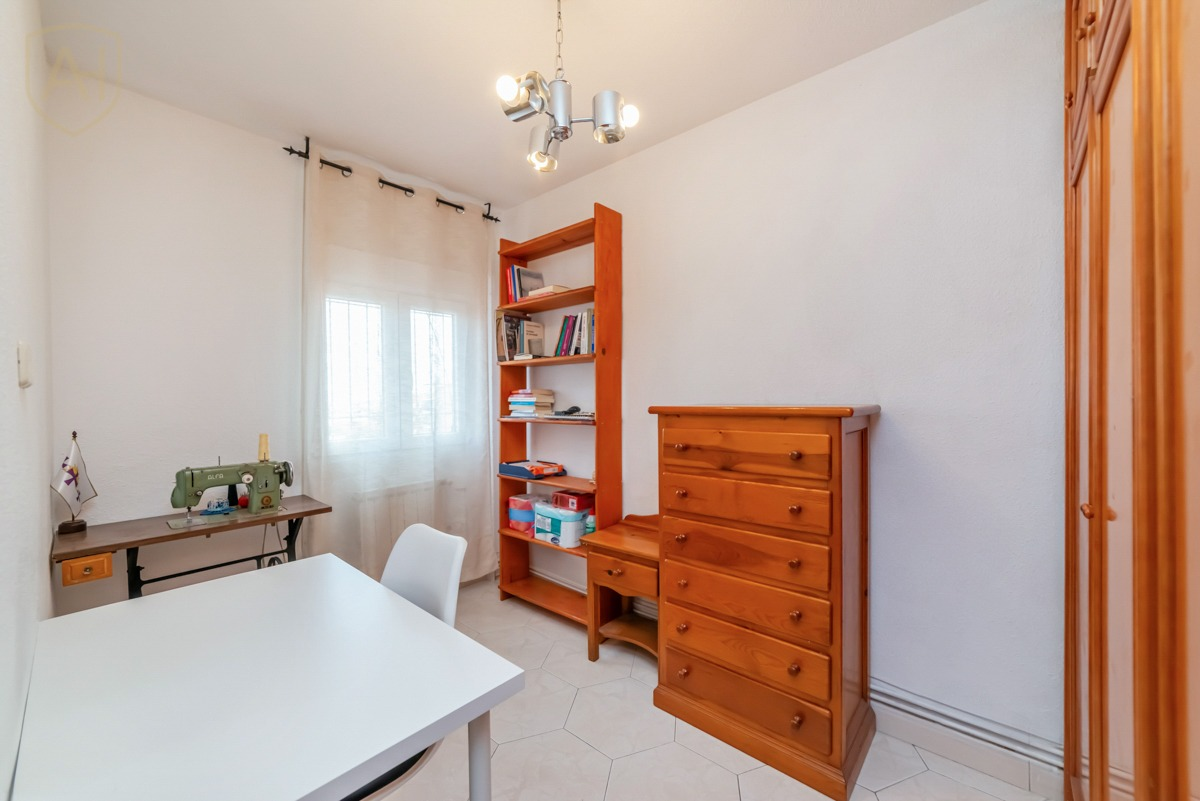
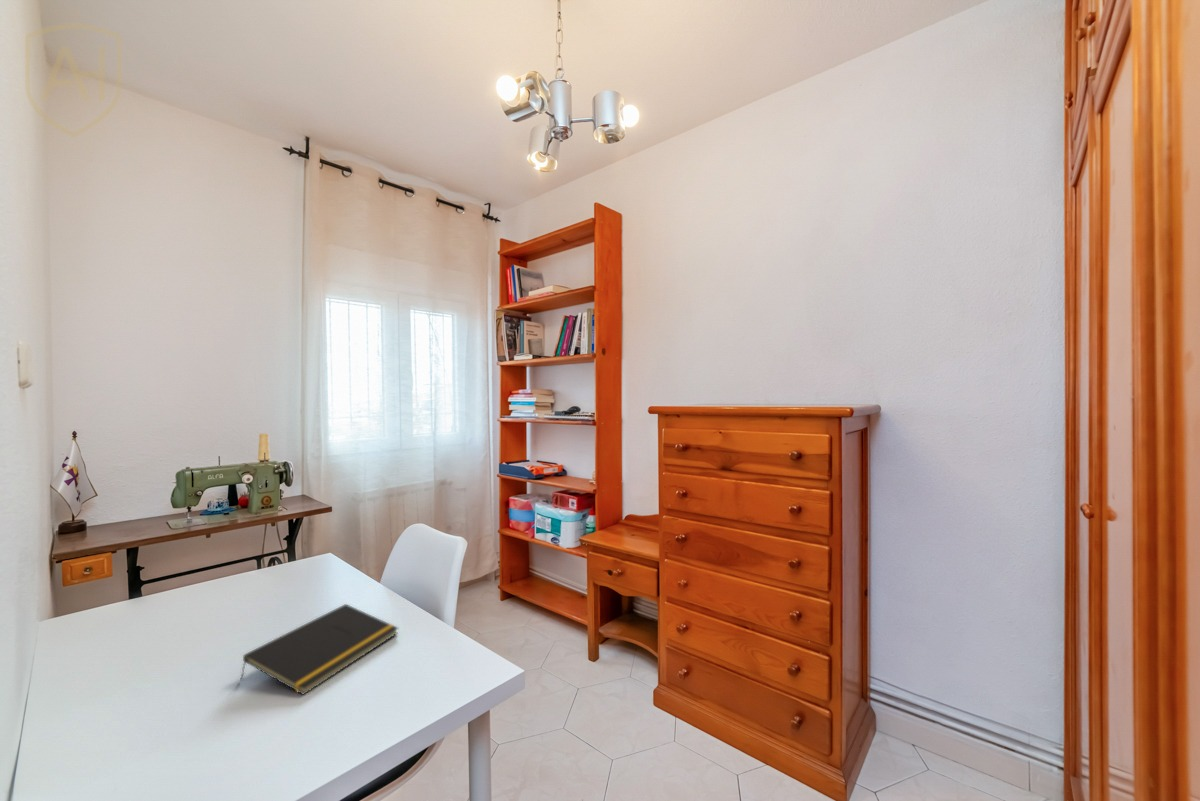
+ notepad (327, 643)
